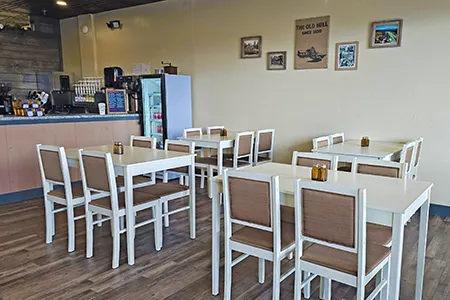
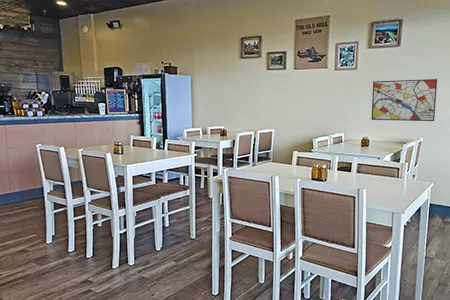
+ wall art (402, 100)
